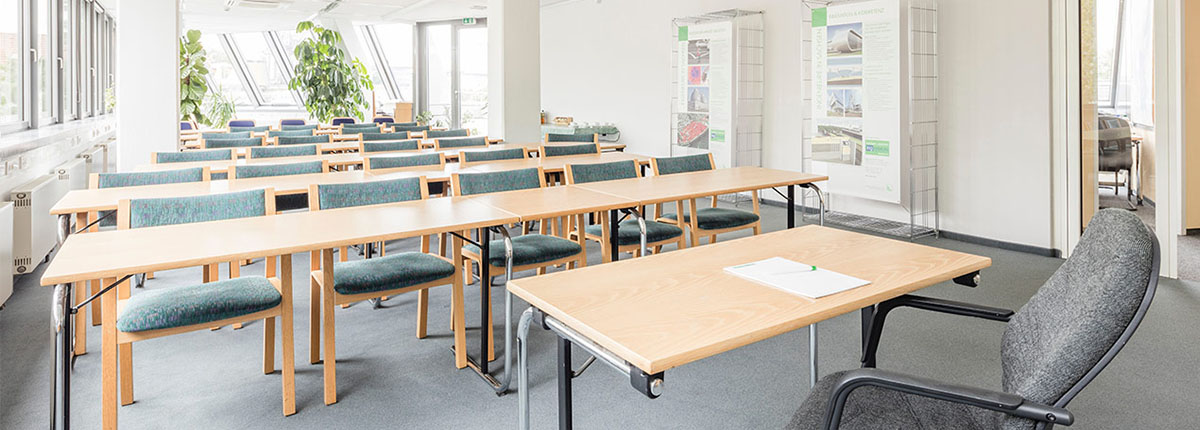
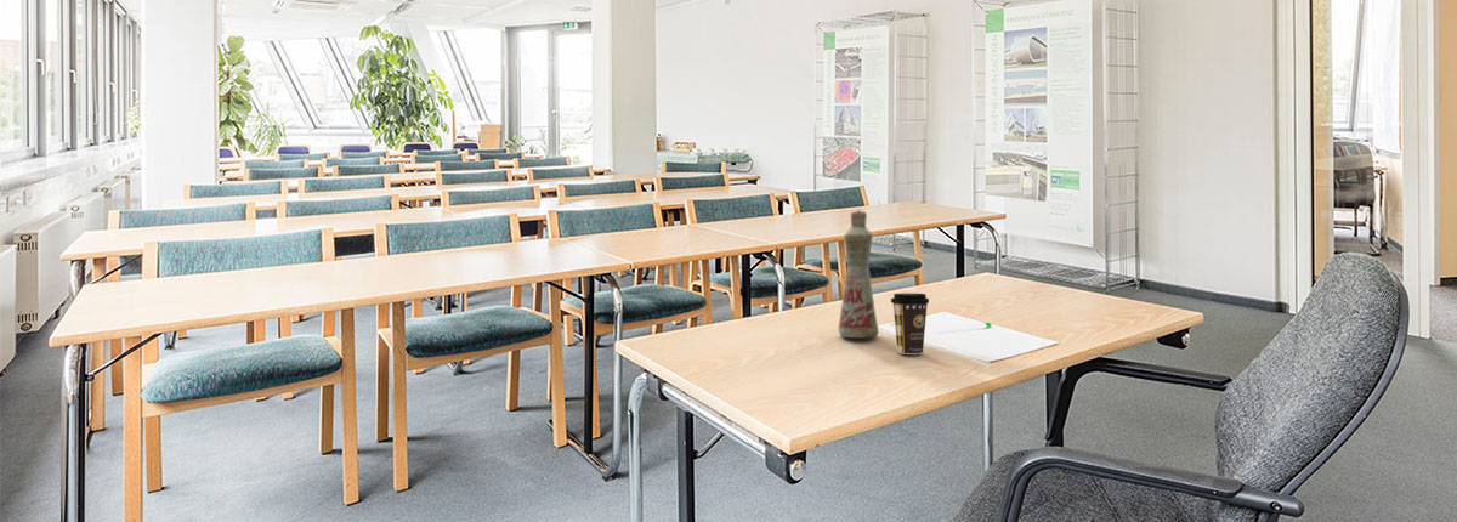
+ coffee cup (909, 323)
+ bottle (858, 273)
